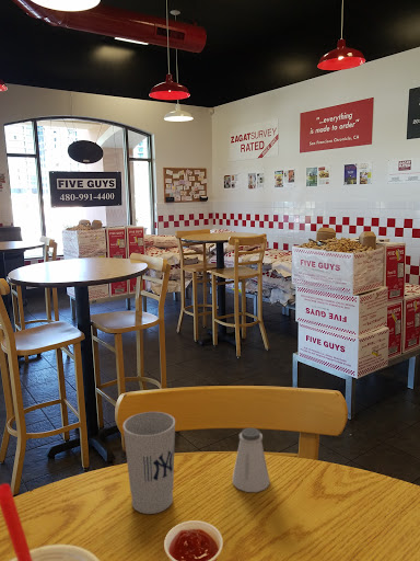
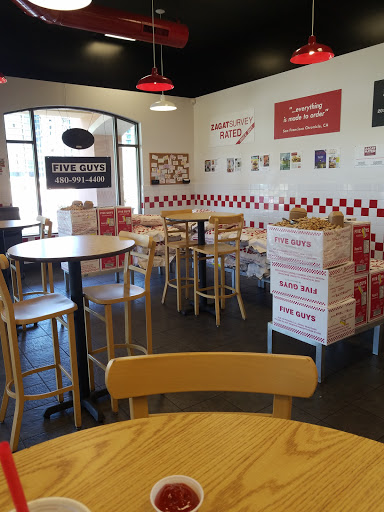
- saltshaker (250, 456)
- cup (151, 462)
